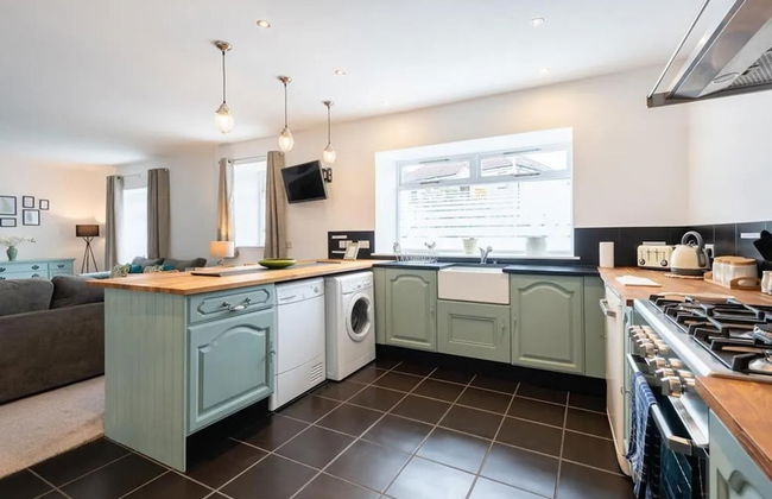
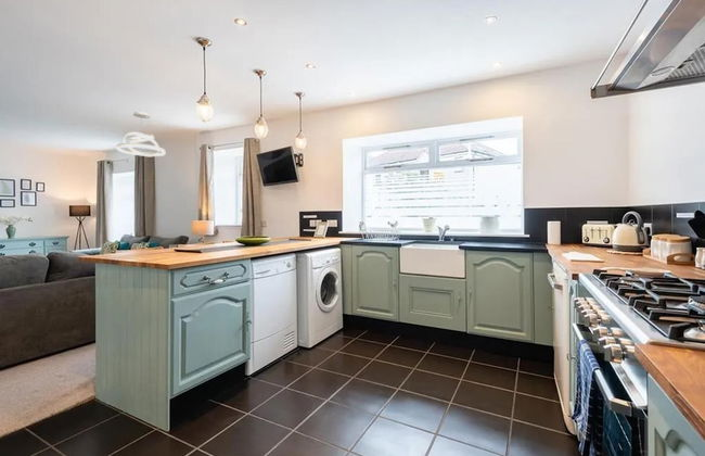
+ pendant light (141, 134)
